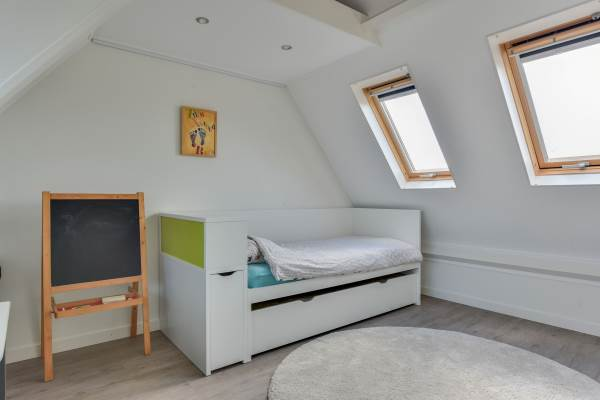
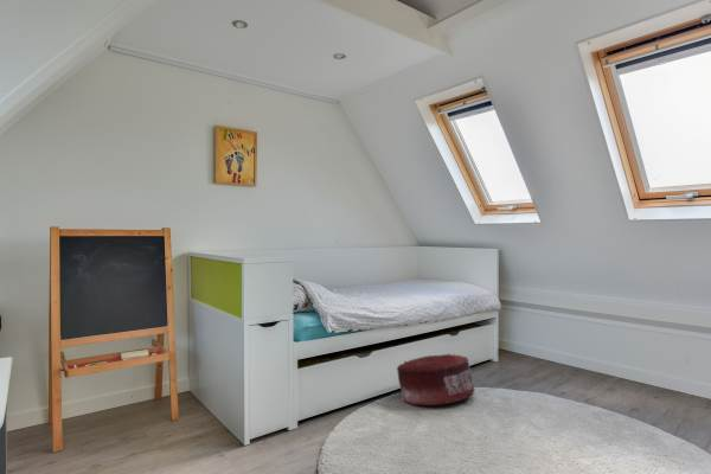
+ pouf (435, 376)
